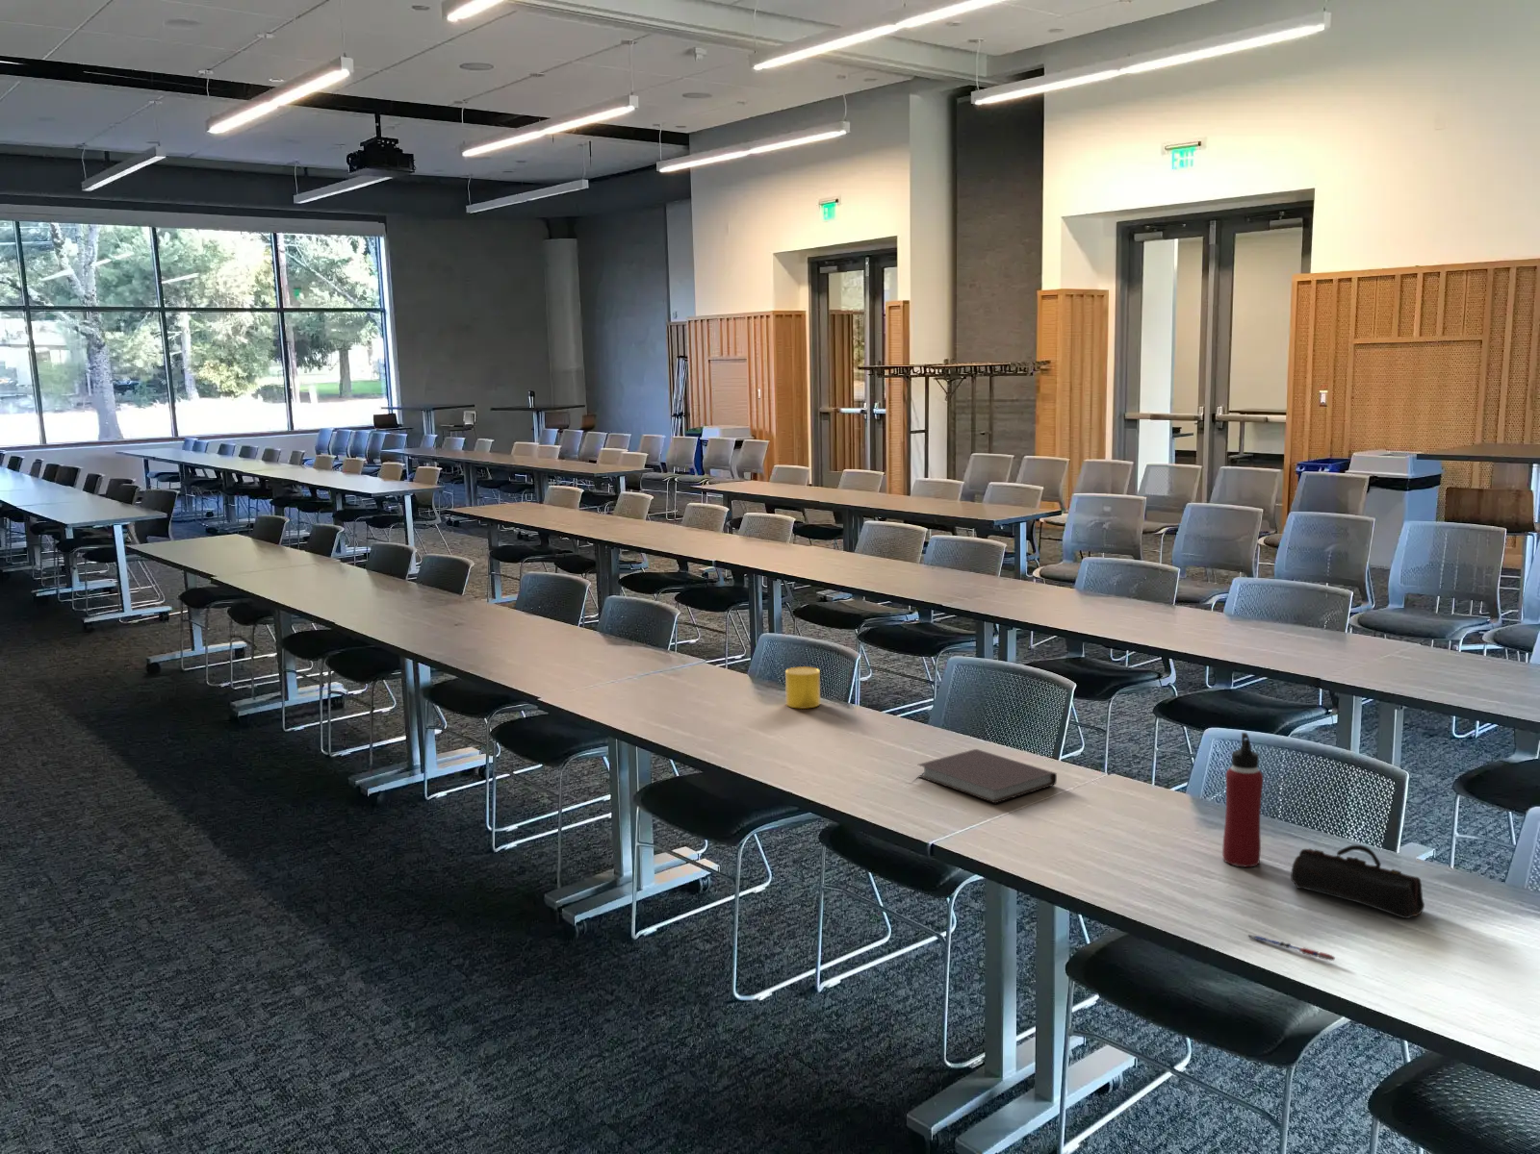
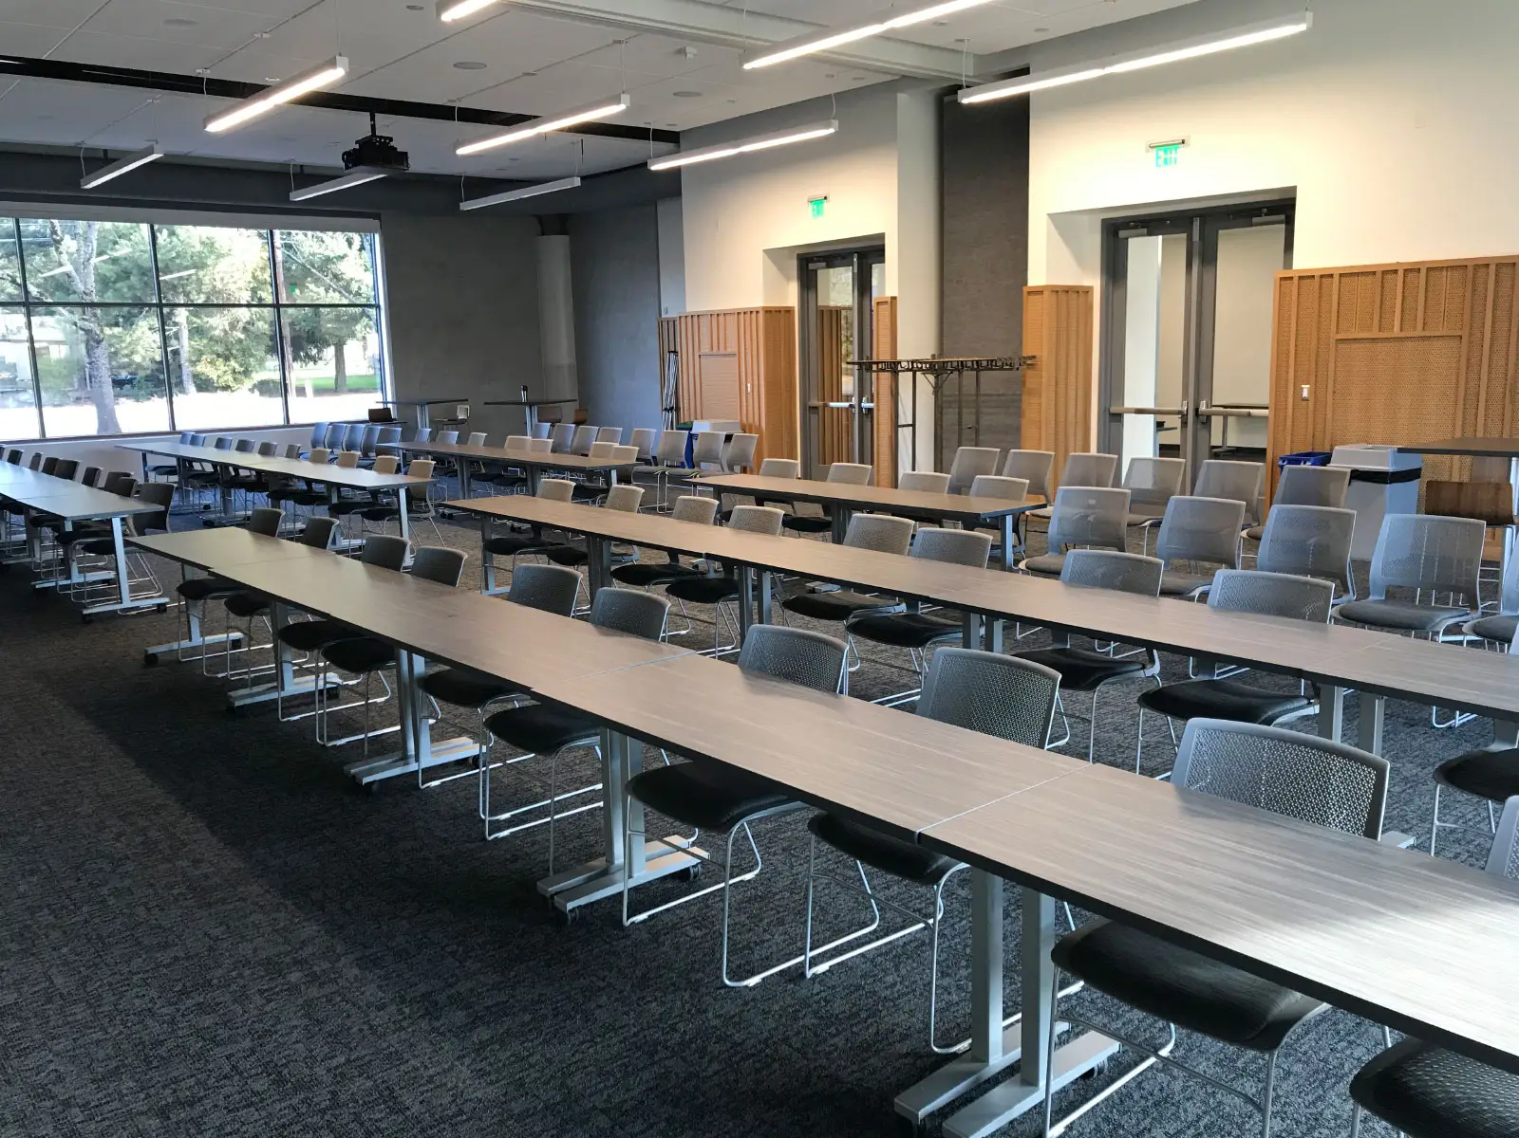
- notebook (986, 775)
- pen (1290, 946)
- pencil case (1356, 872)
- cup (803, 686)
- water bottle (1244, 798)
